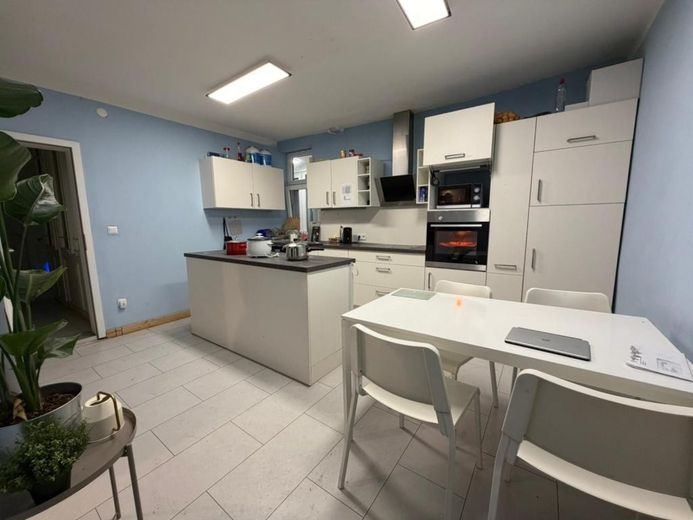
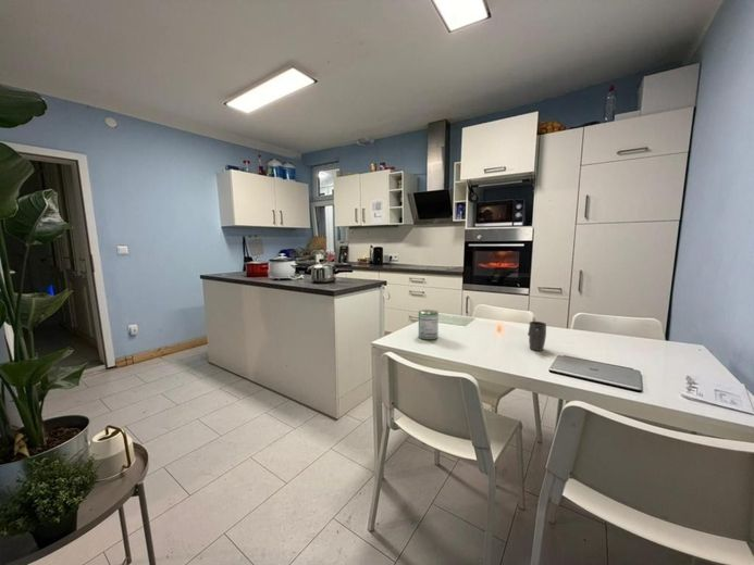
+ mug (536, 337)
+ can (428, 324)
